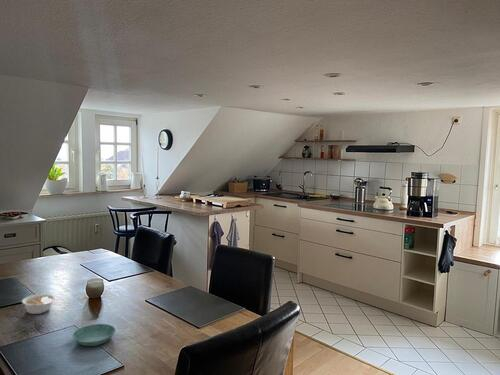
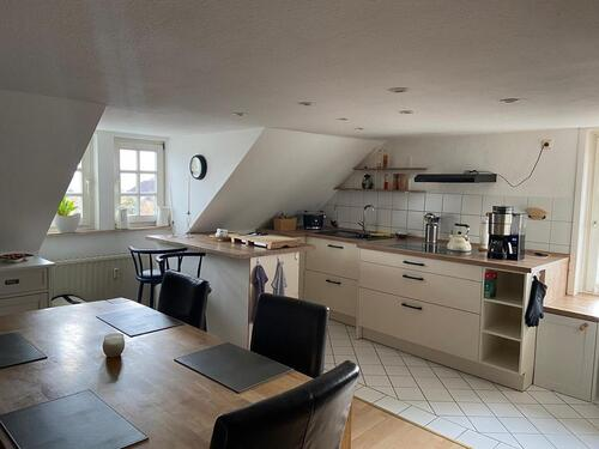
- legume (39, 303)
- saucer (94, 335)
